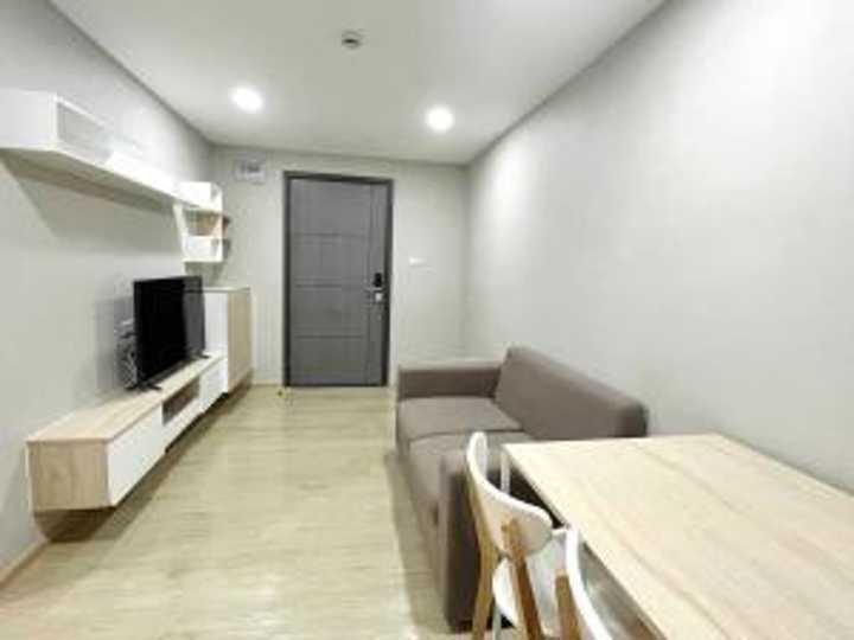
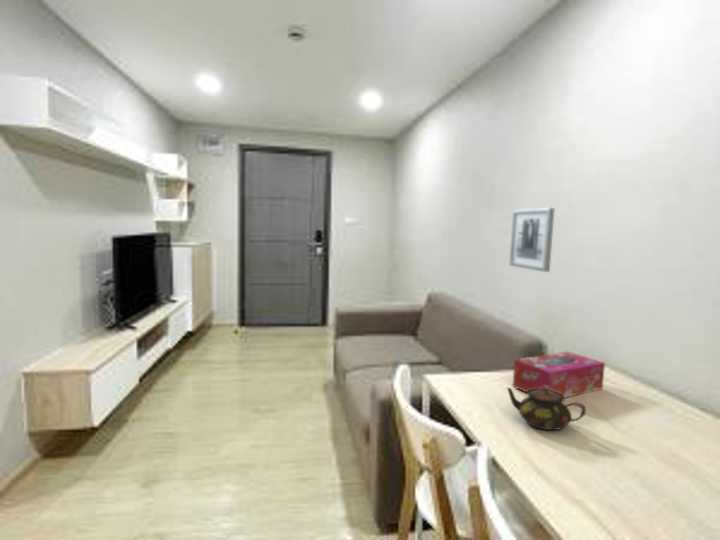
+ tissue box (558, 374)
+ teapot (544, 404)
+ wall art (529, 239)
